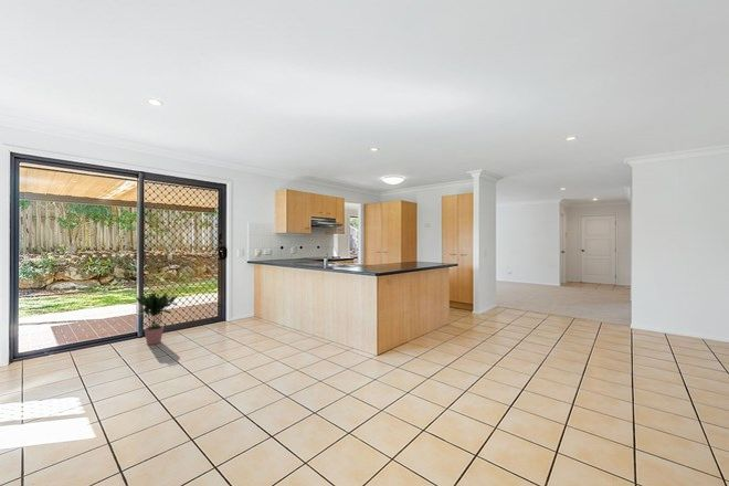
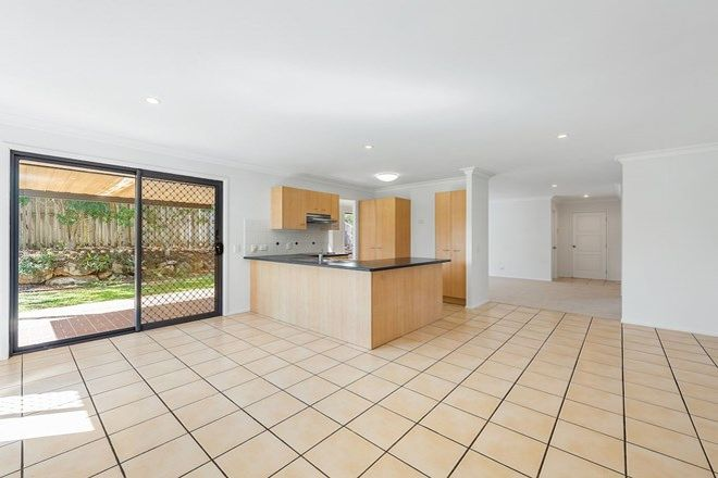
- potted plant (156, 316)
